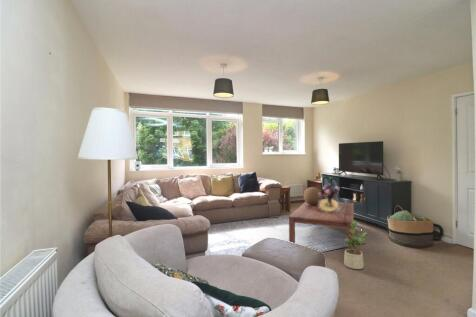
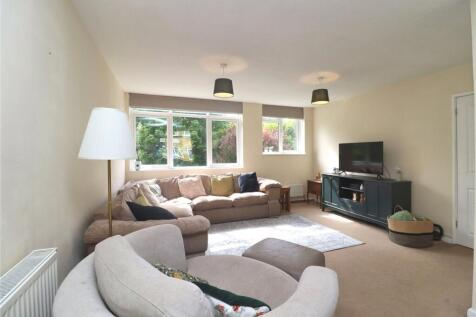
- potted plant (355, 242)
- bouquet (328, 196)
- coffee table (325, 220)
- decorative sphere (312, 195)
